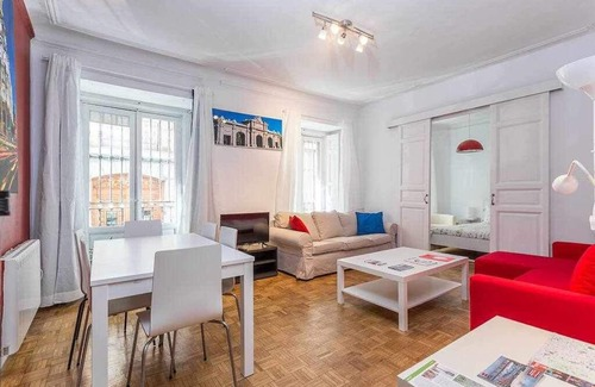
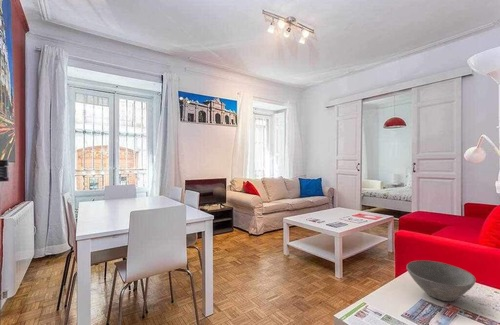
+ bowl (439, 283)
